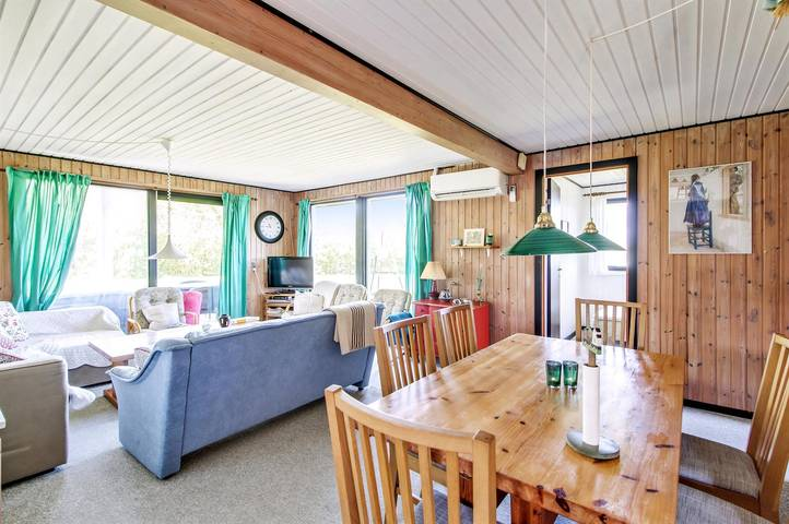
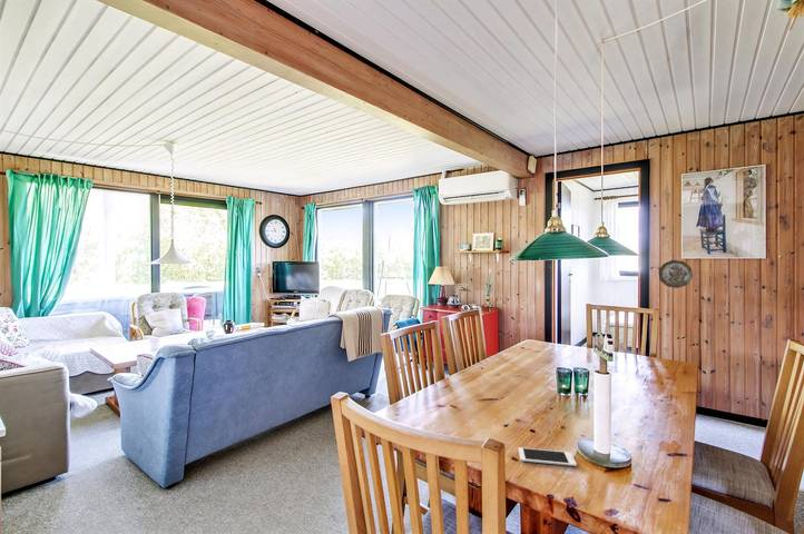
+ cell phone (546, 456)
+ decorative plate (675, 274)
